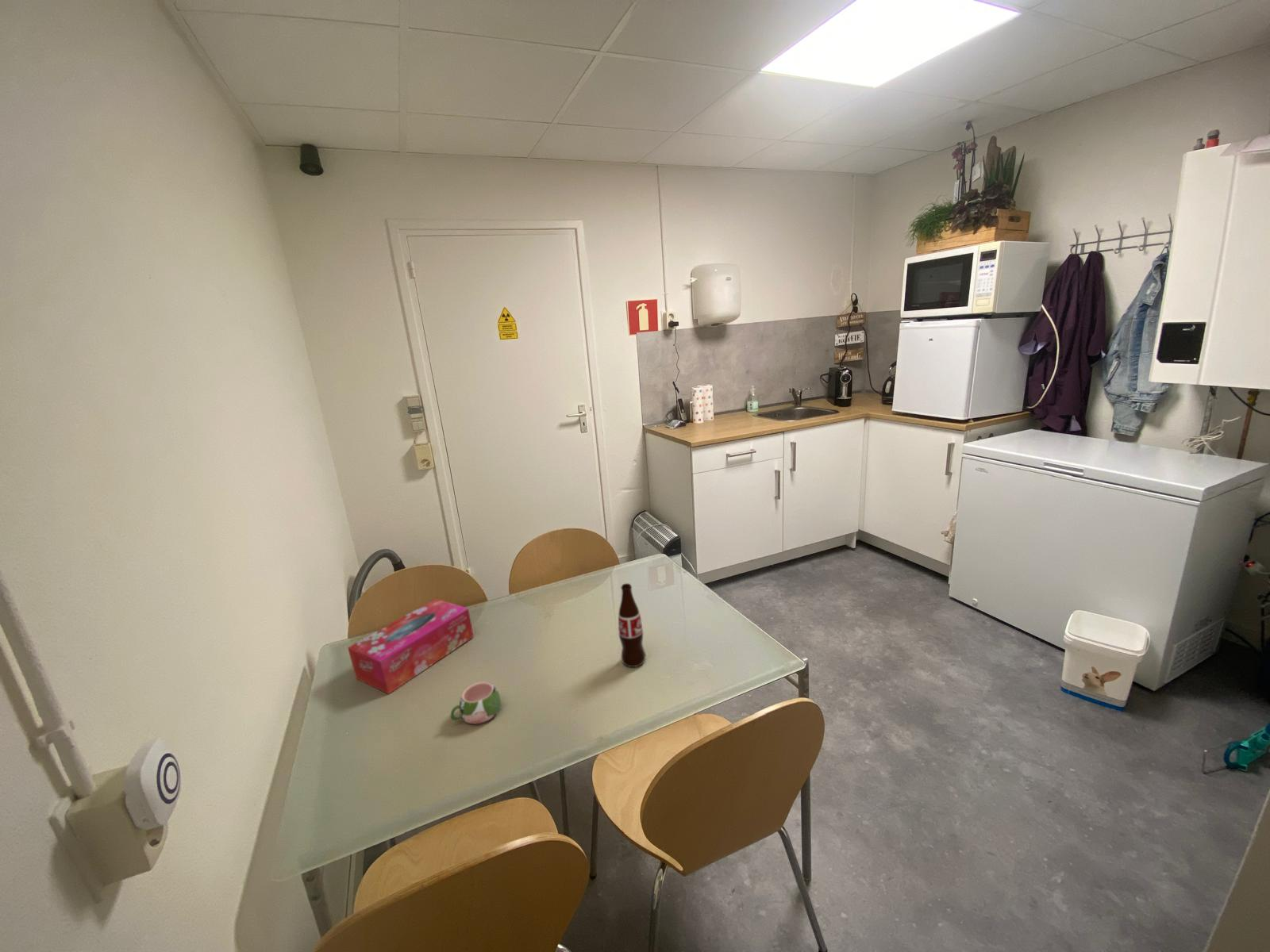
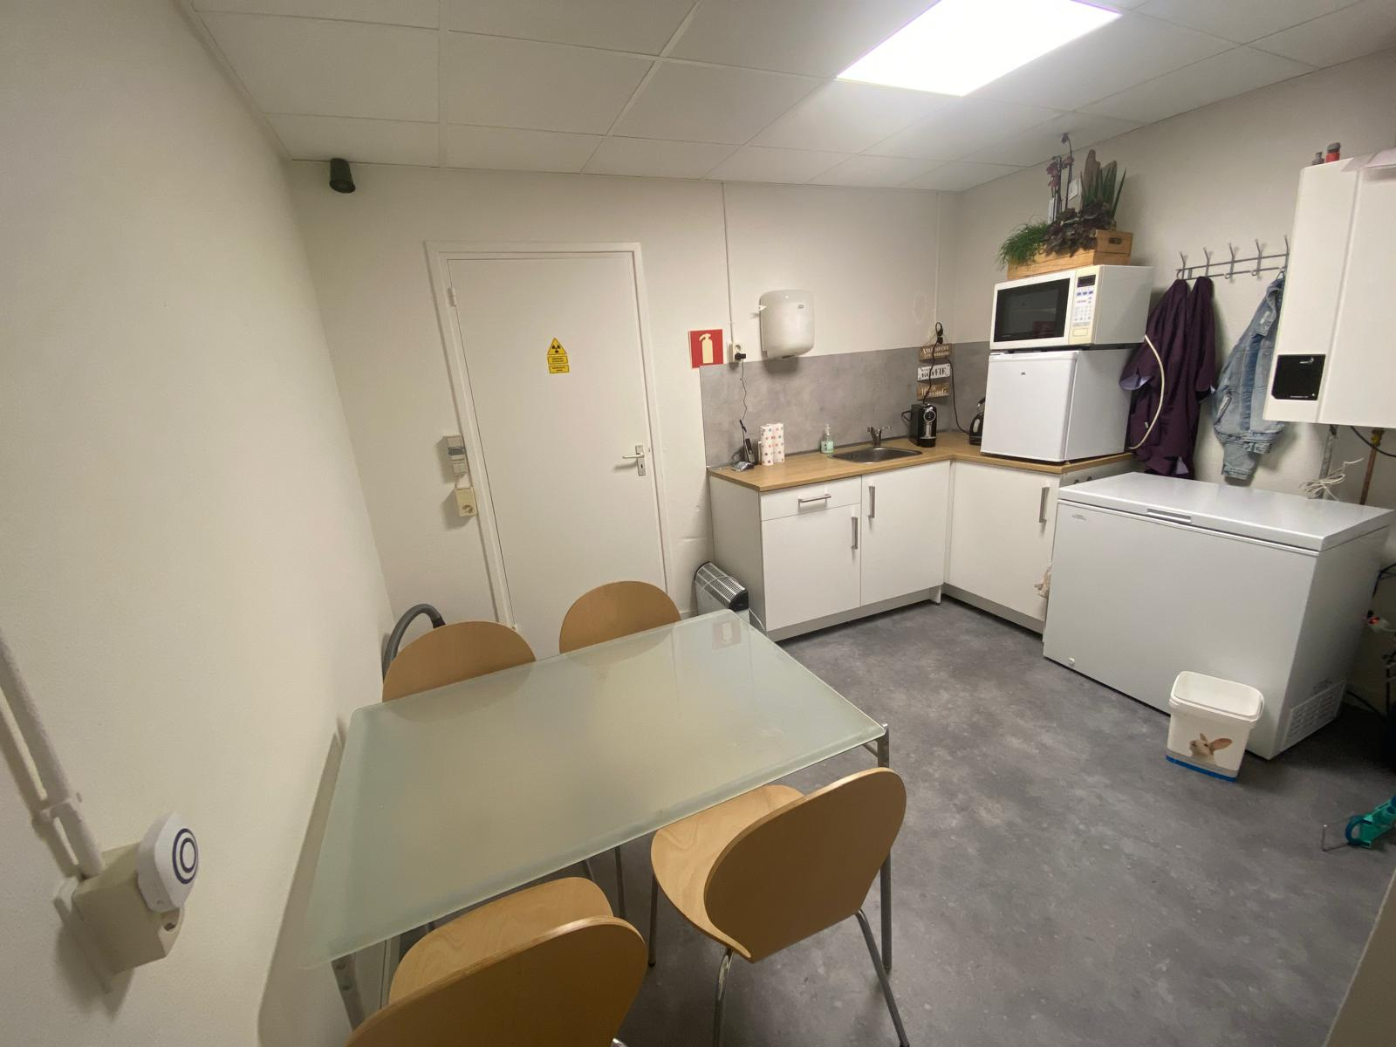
- bottle (629, 624)
- mug (475, 704)
- tissue box (414, 642)
